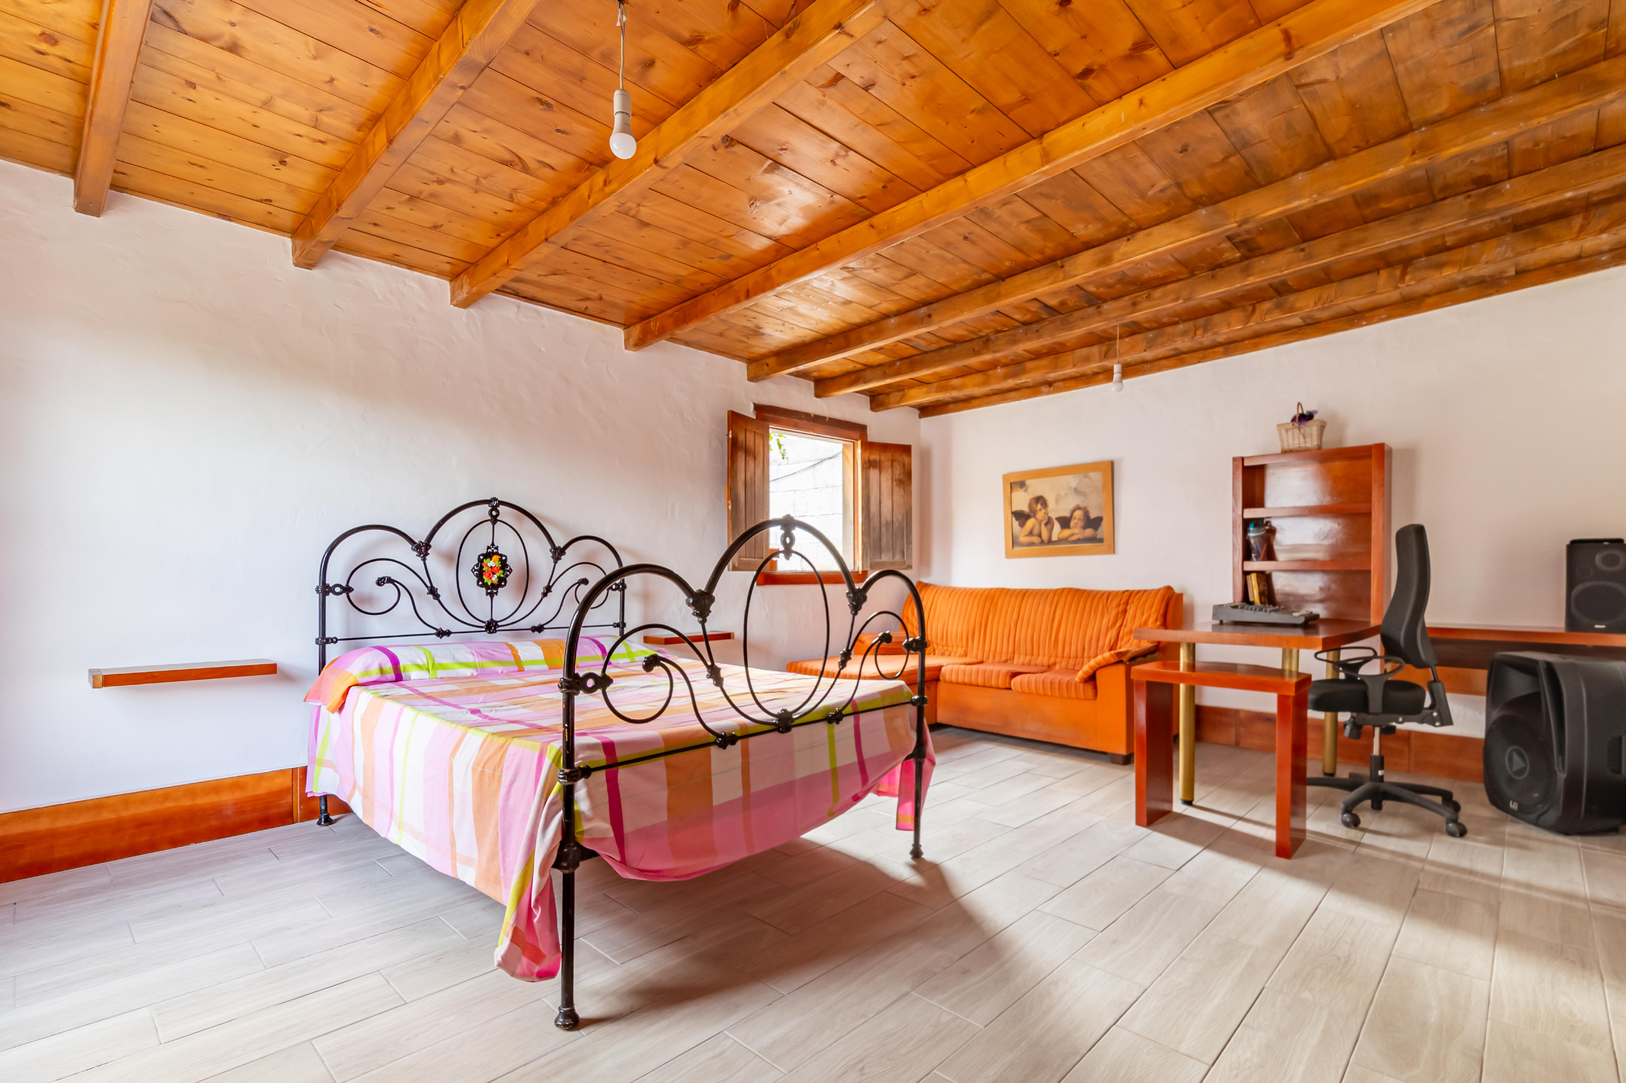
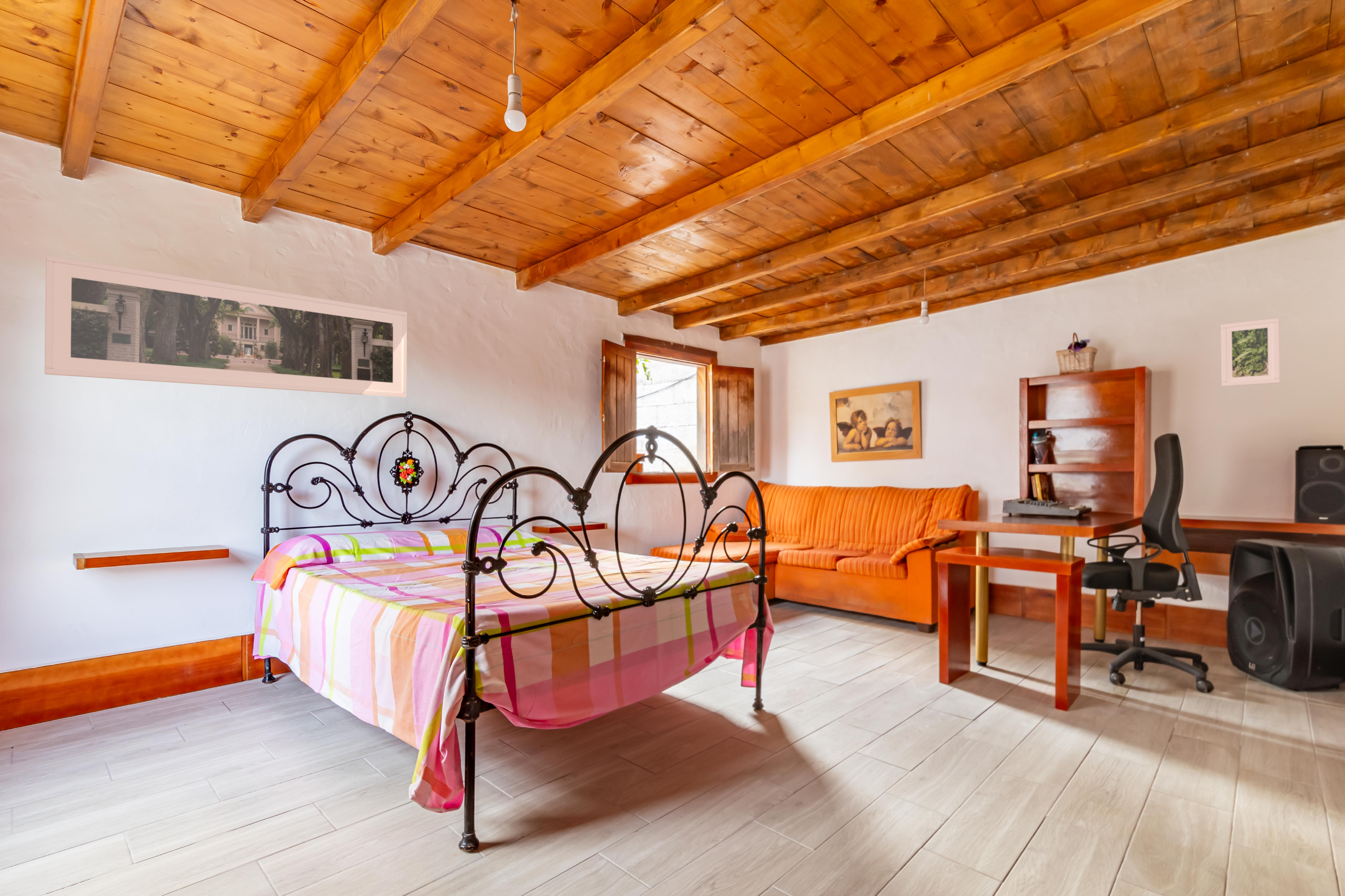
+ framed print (1250, 353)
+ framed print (255, 338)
